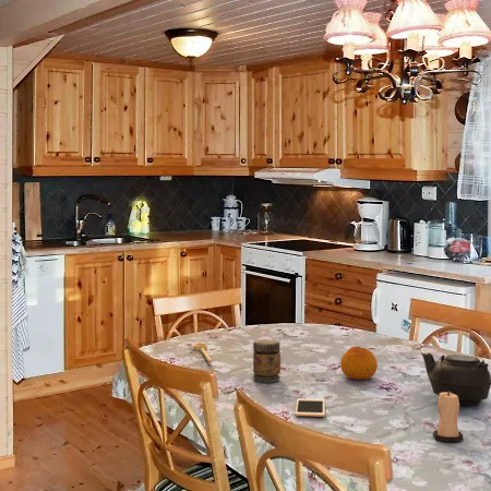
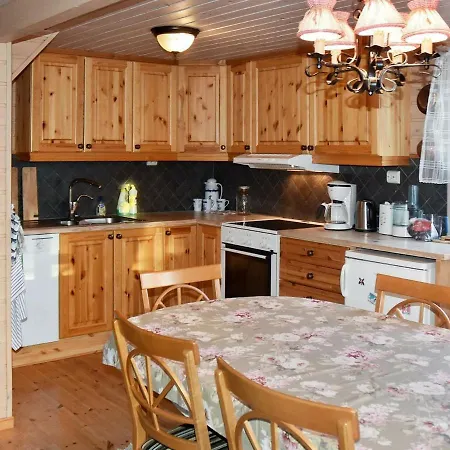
- candle (447, 414)
- cell phone (310, 407)
- jar (266, 360)
- fruit (358, 361)
- spoon (204, 352)
- teapot (454, 378)
